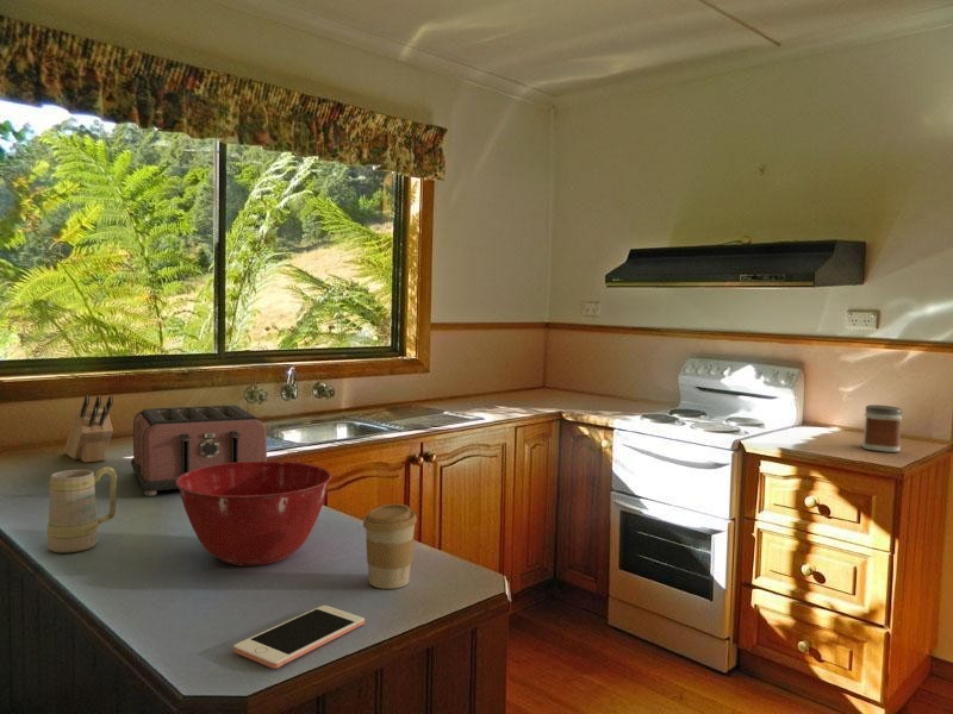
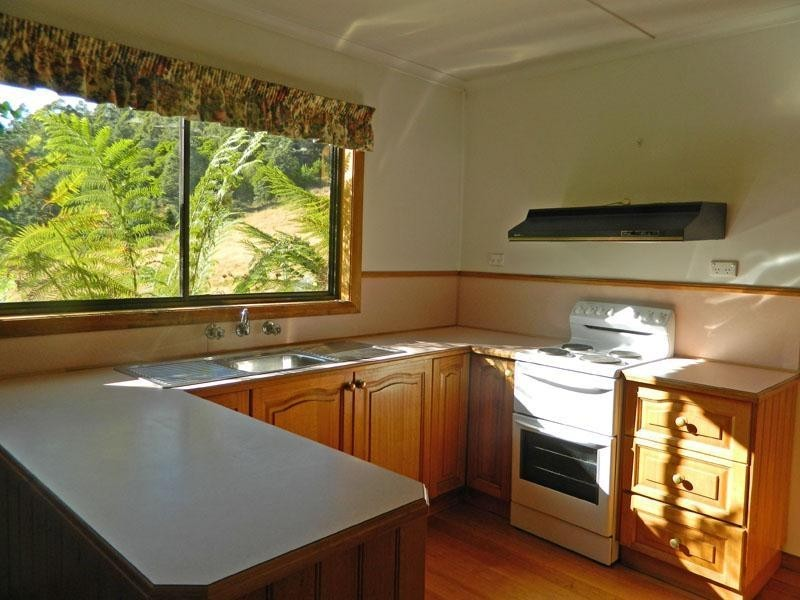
- mixing bowl (255, 515)
- toaster (199, 445)
- knife block (89, 425)
- mug (83, 507)
- jar (882, 427)
- cell phone (301, 633)
- coffee cup (390, 544)
